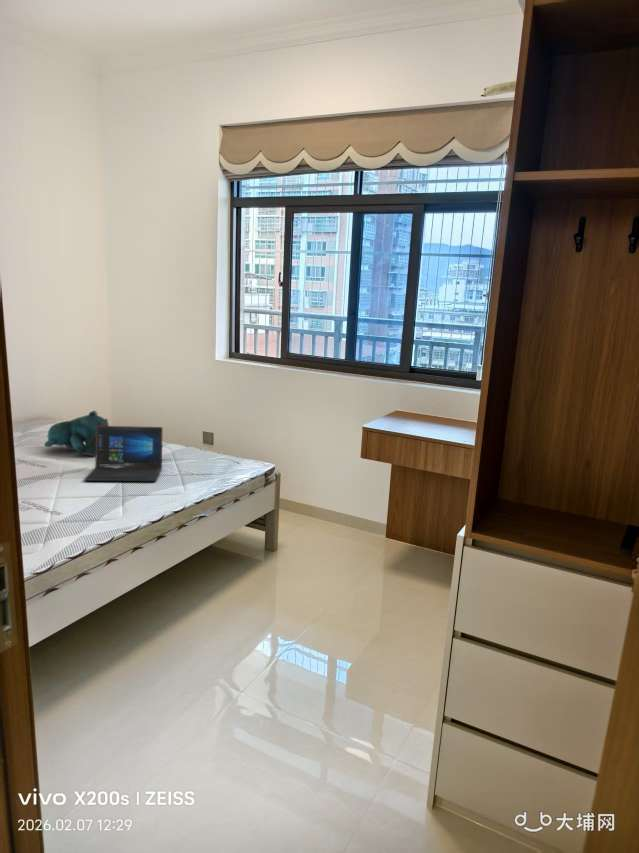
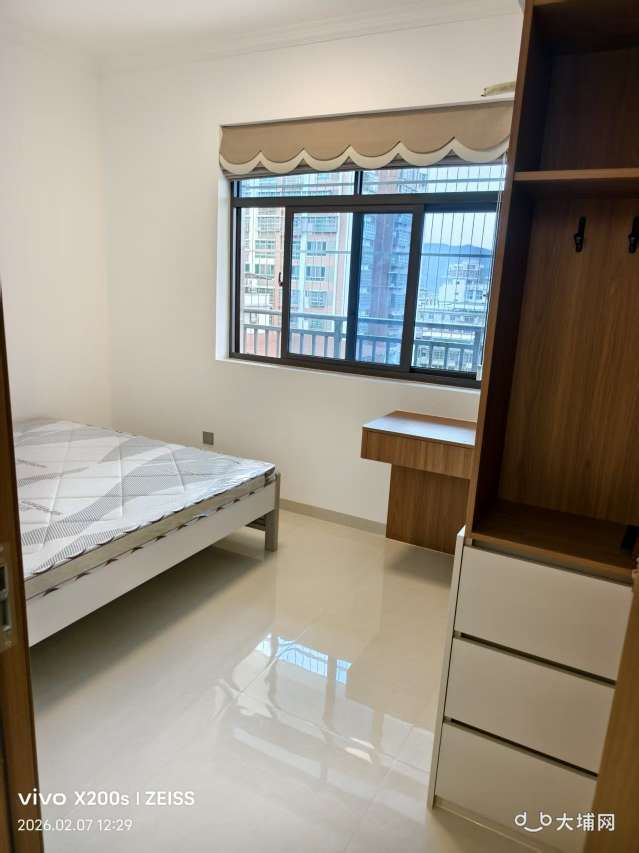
- teddy bear (79, 429)
- laptop (125, 453)
